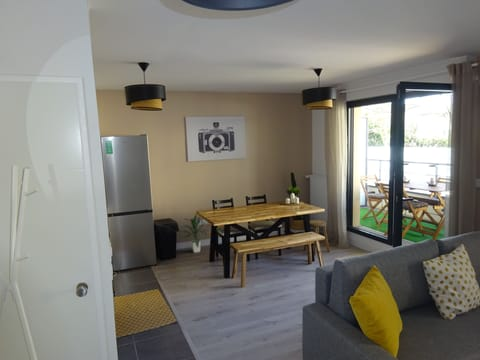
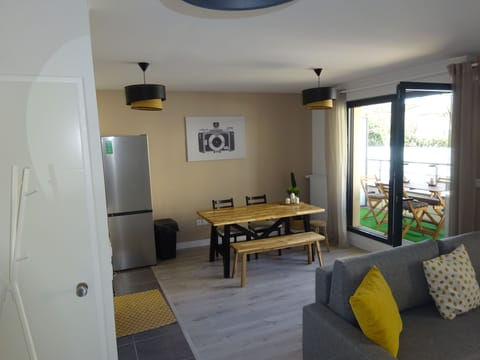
- indoor plant (194, 232)
